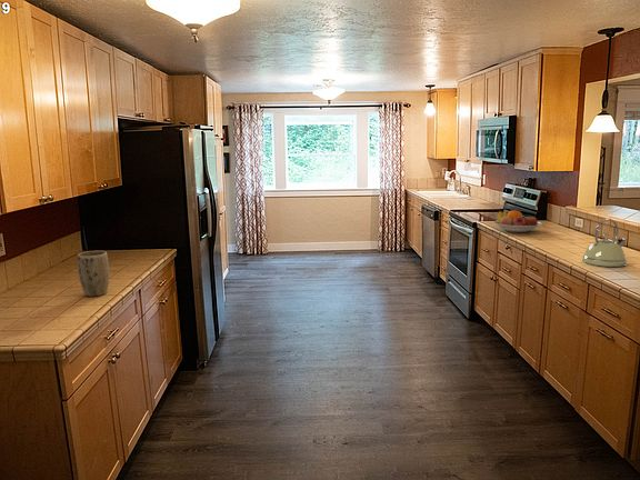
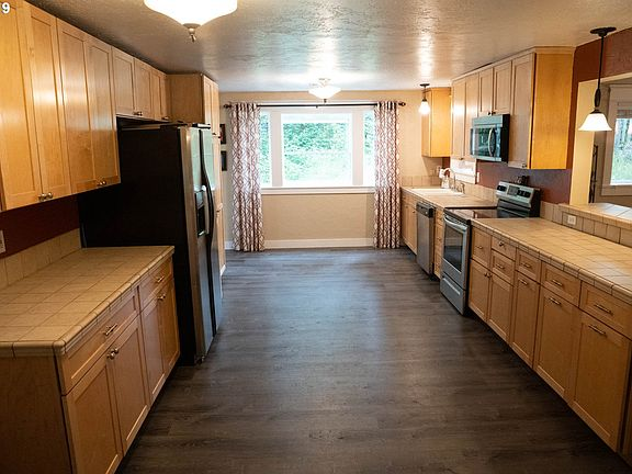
- fruit bowl (517, 220)
- kettle (608, 240)
- plant pot (93, 273)
